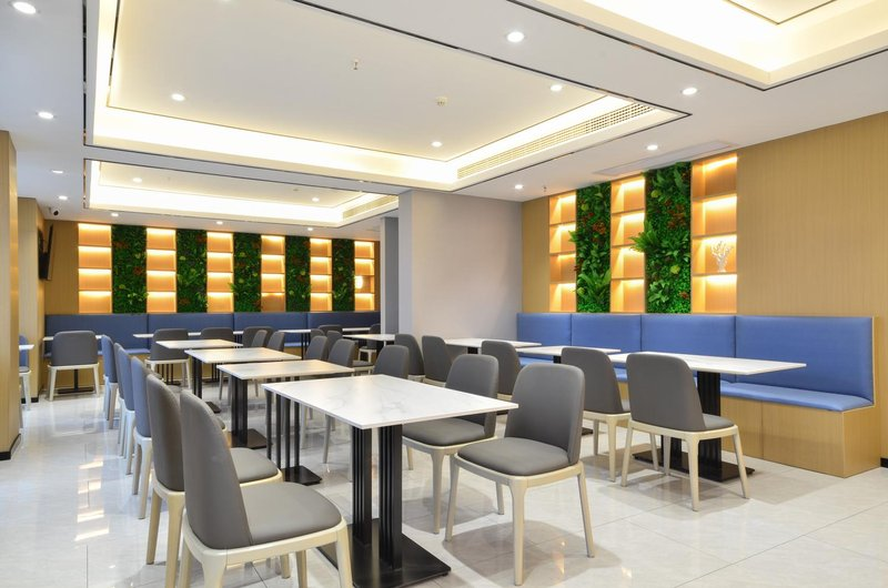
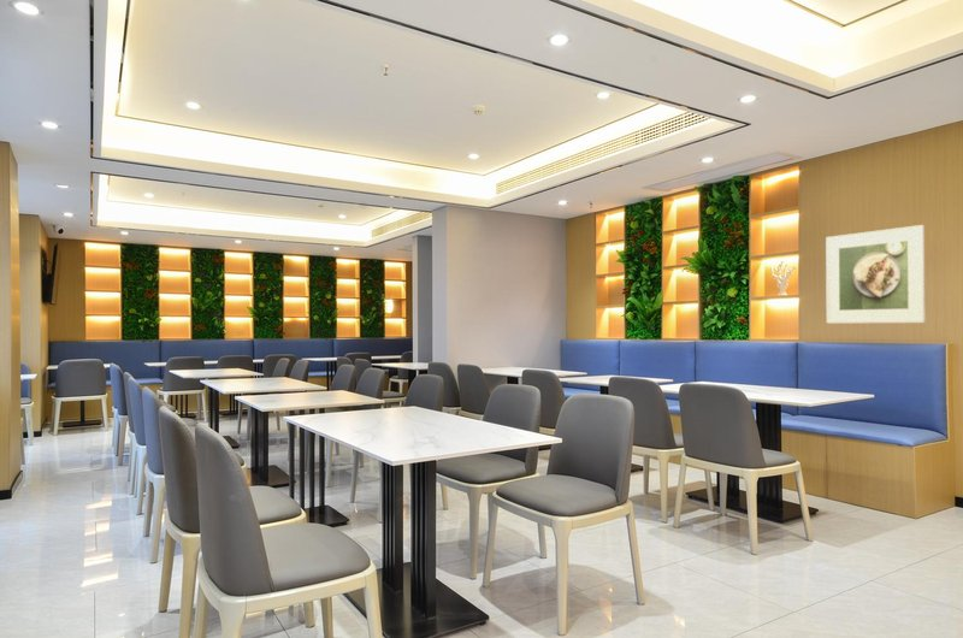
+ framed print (872, 277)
